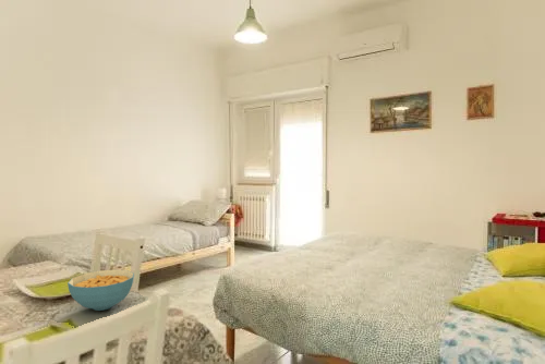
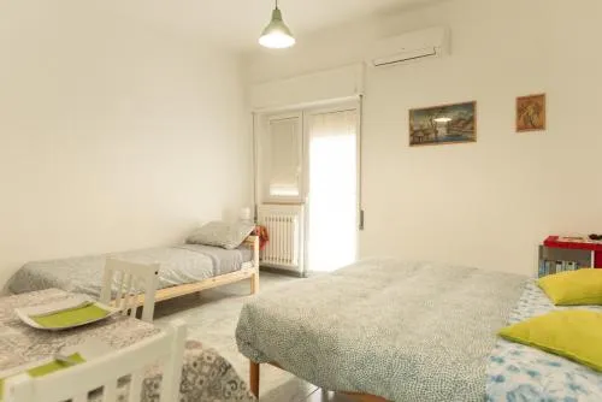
- cereal bowl (102, 292)
